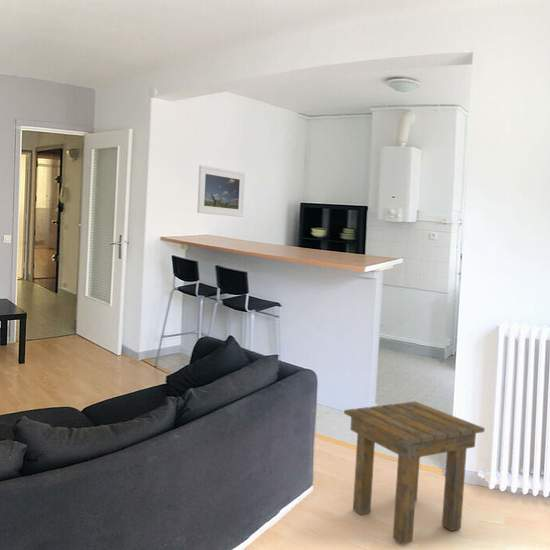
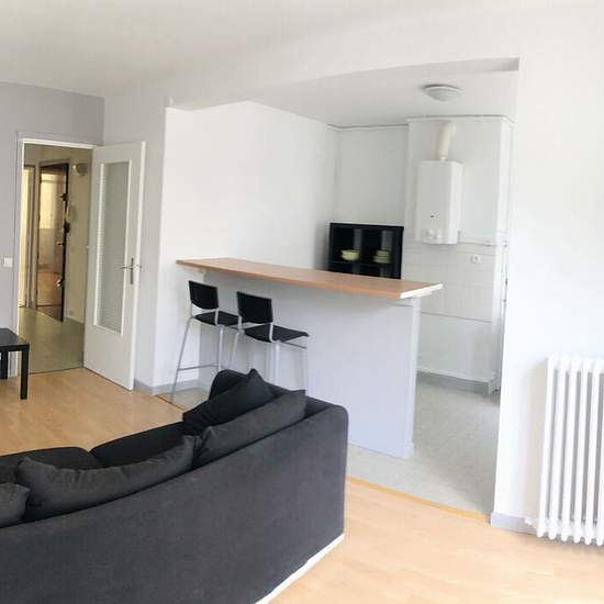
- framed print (222, 192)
- side table (408, 469)
